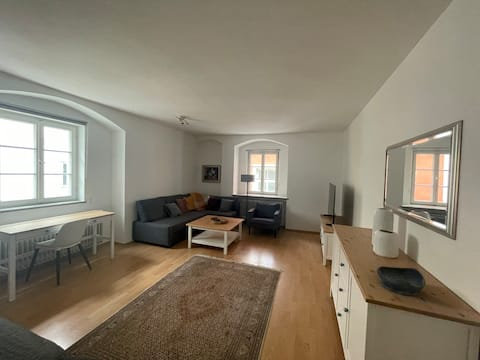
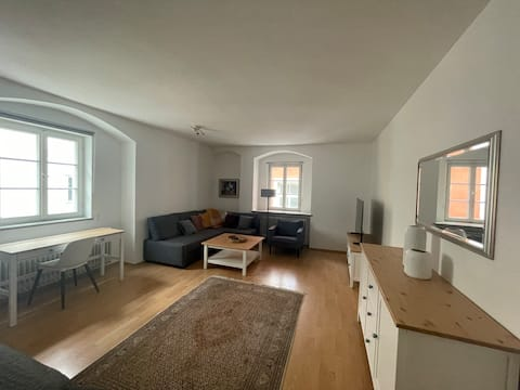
- bowl (401, 278)
